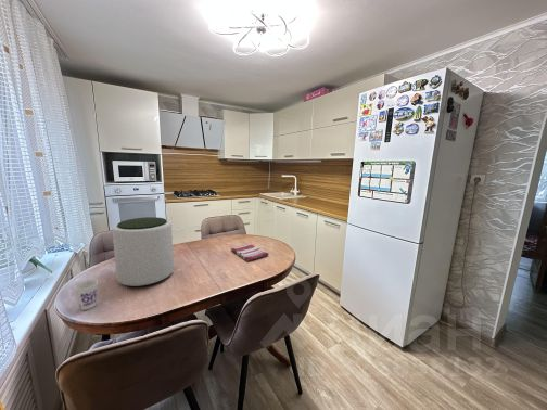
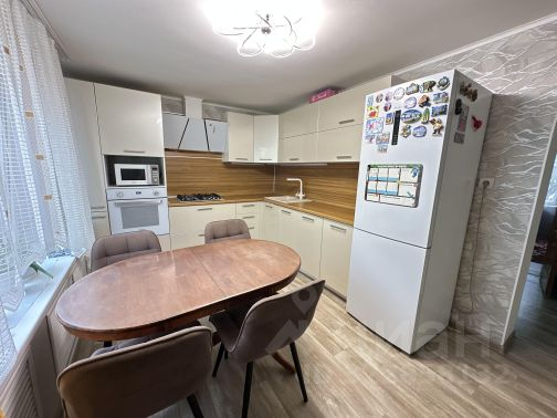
- plant pot (144, 248)
- dish towel (249, 251)
- cup (87, 295)
